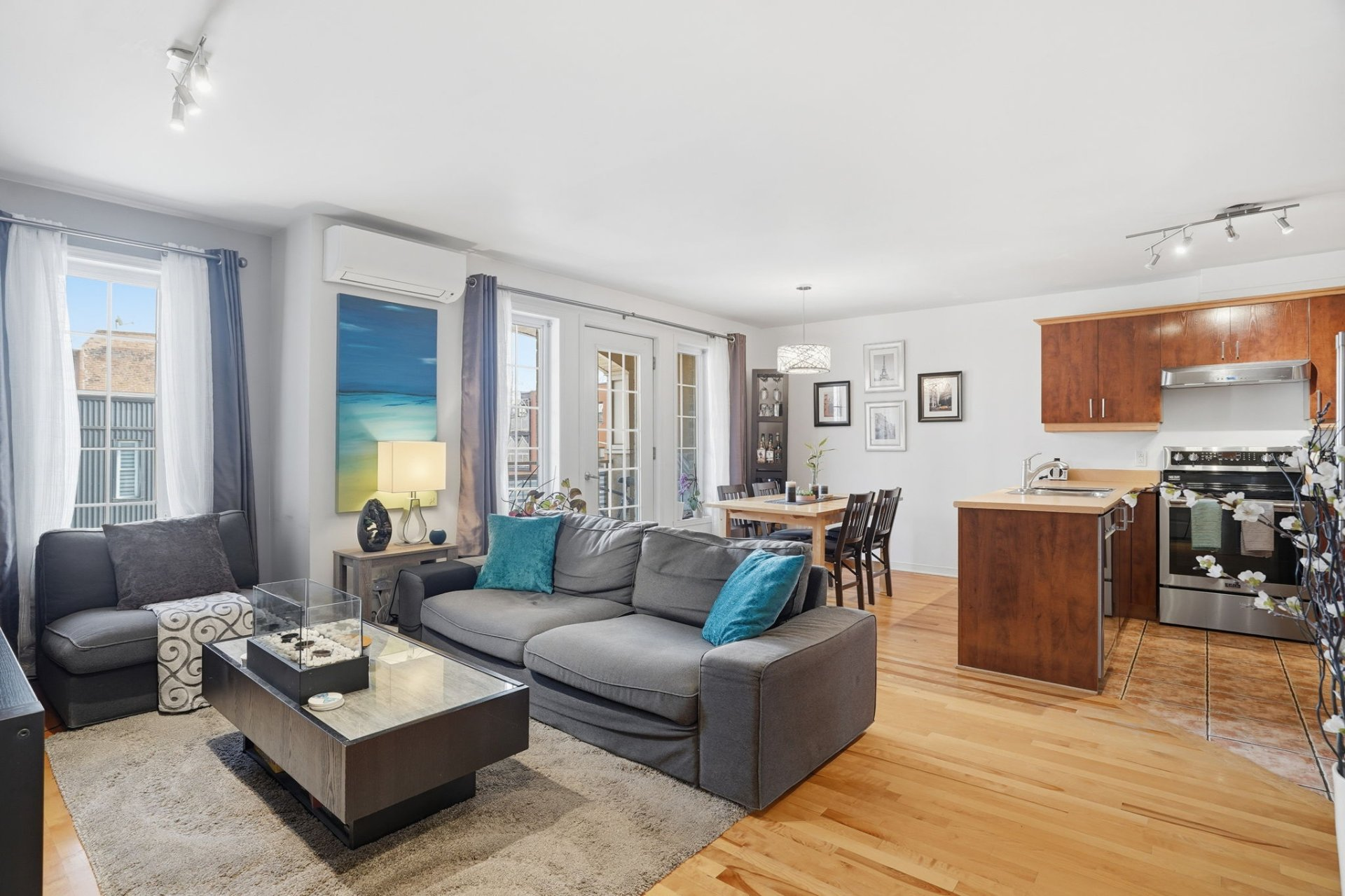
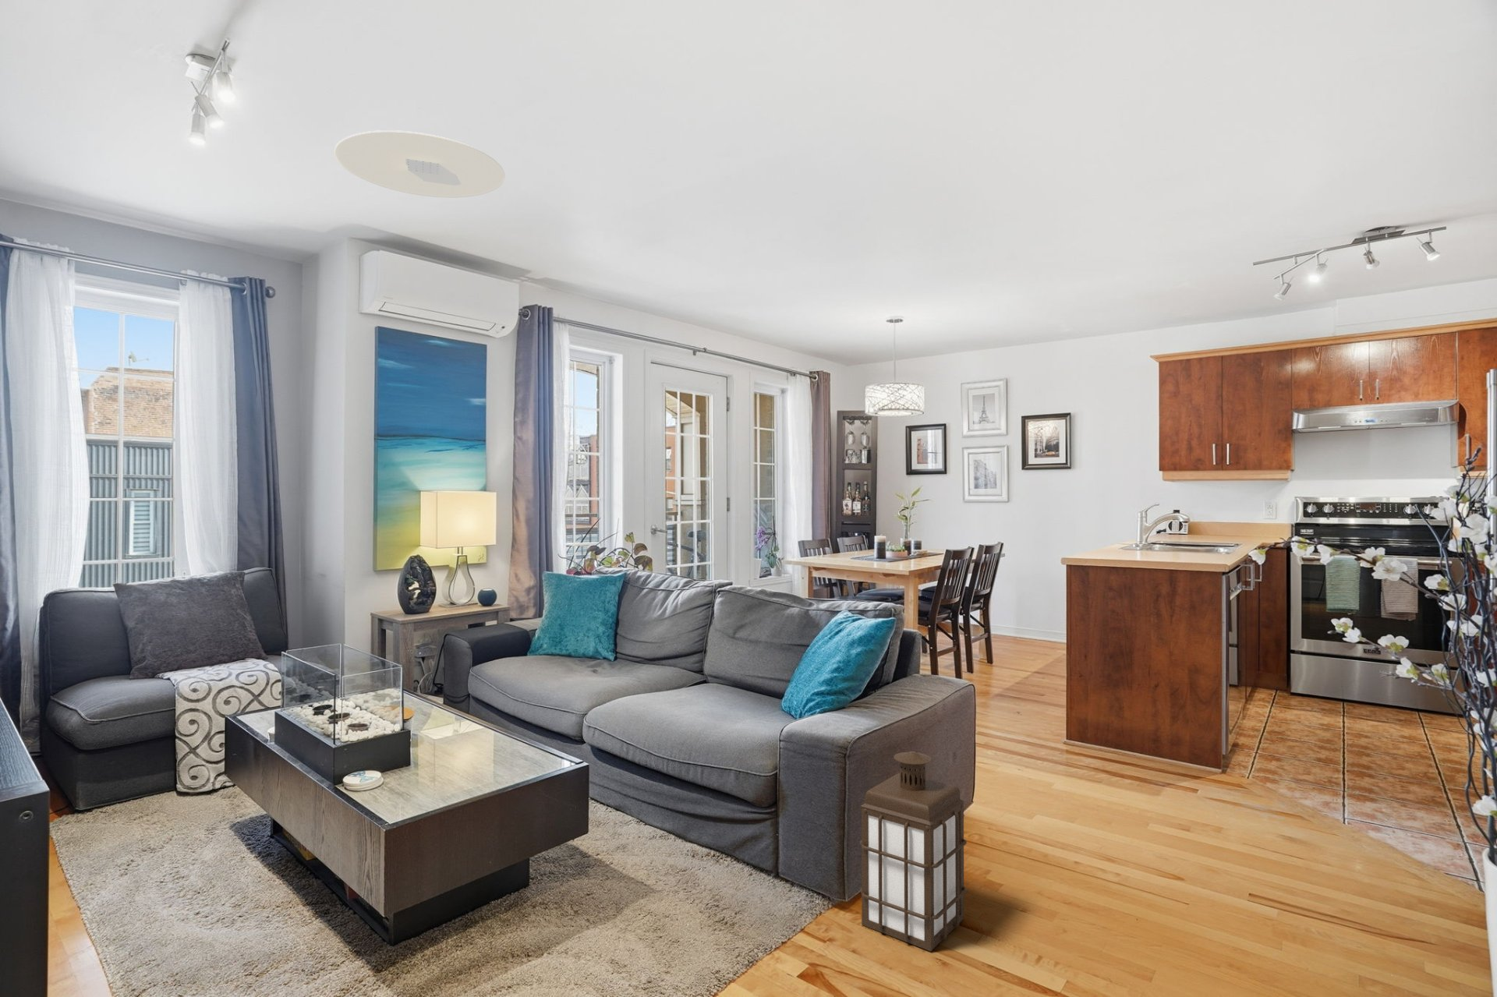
+ lantern (913, 837)
+ ceiling light (423, 159)
